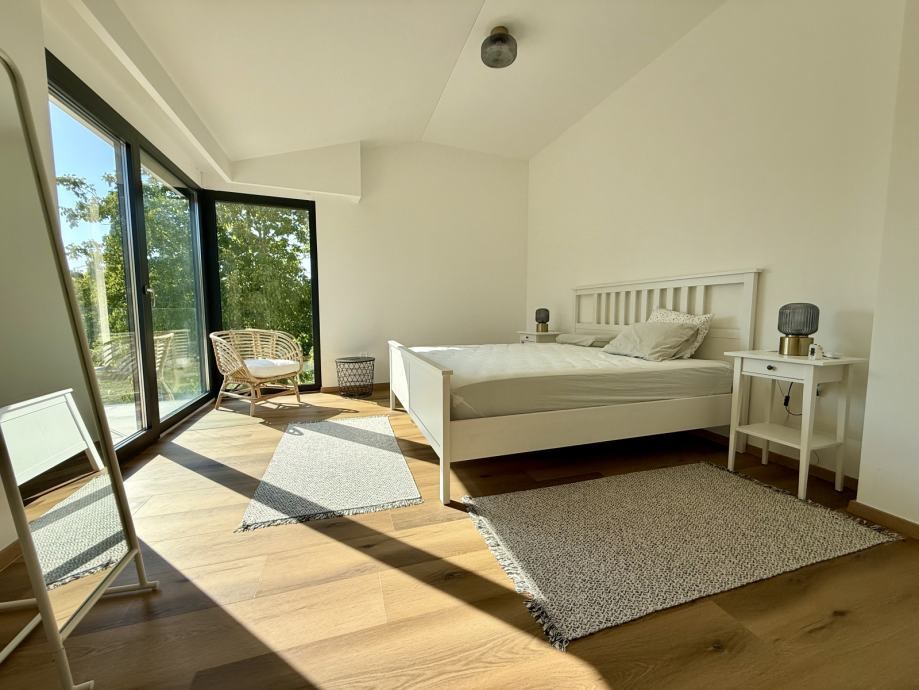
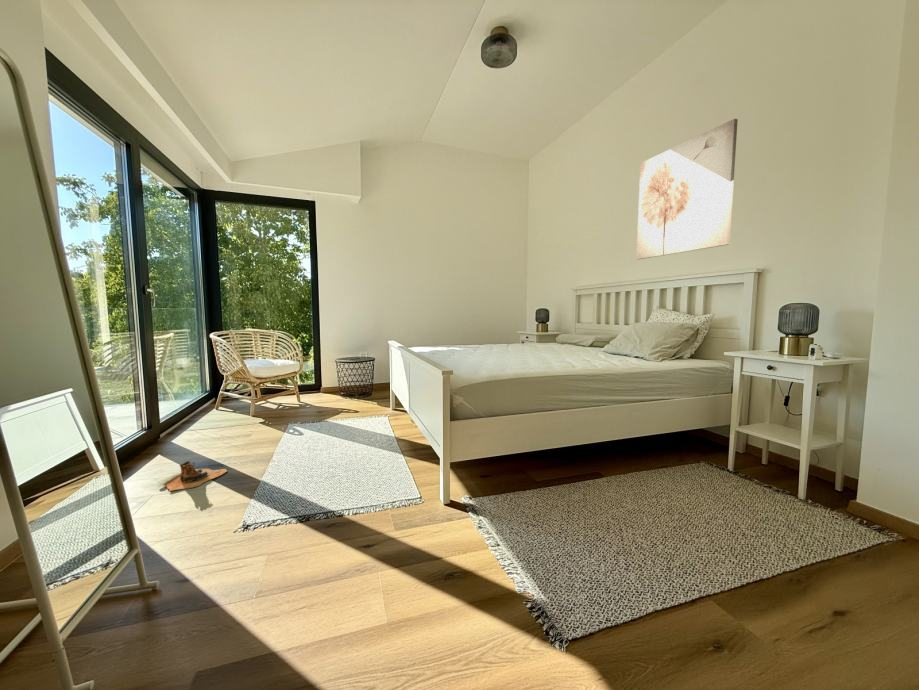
+ boots (192, 469)
+ wall art (679, 199)
